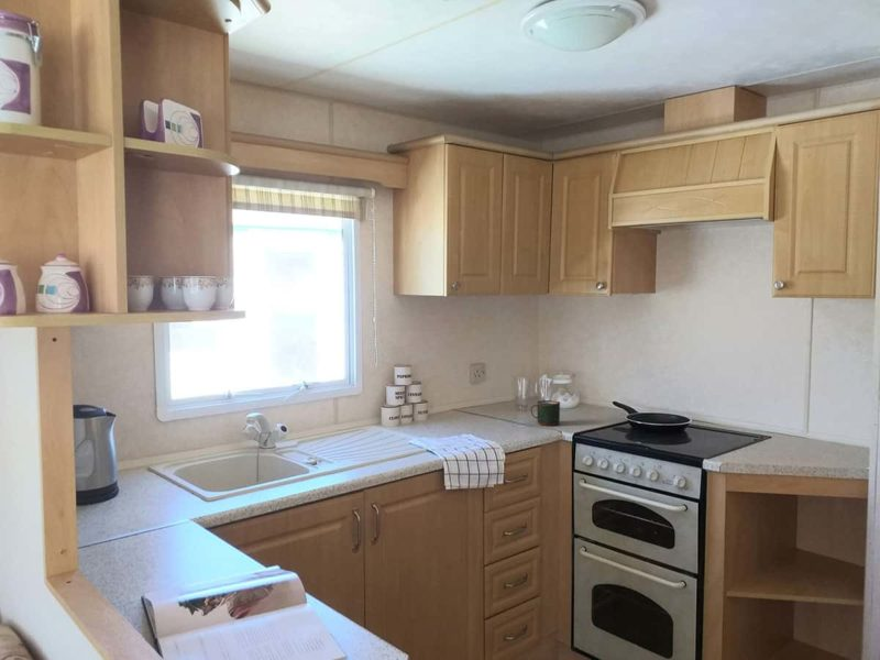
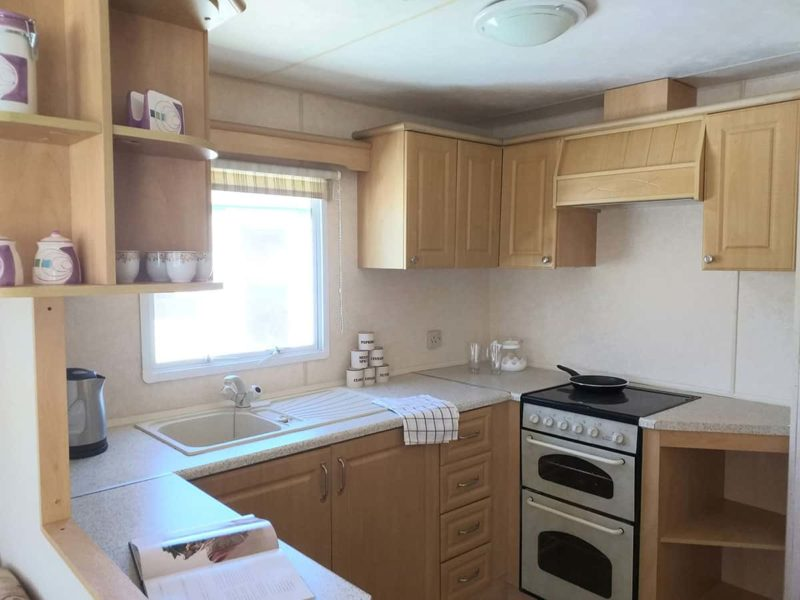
- mug (544, 413)
